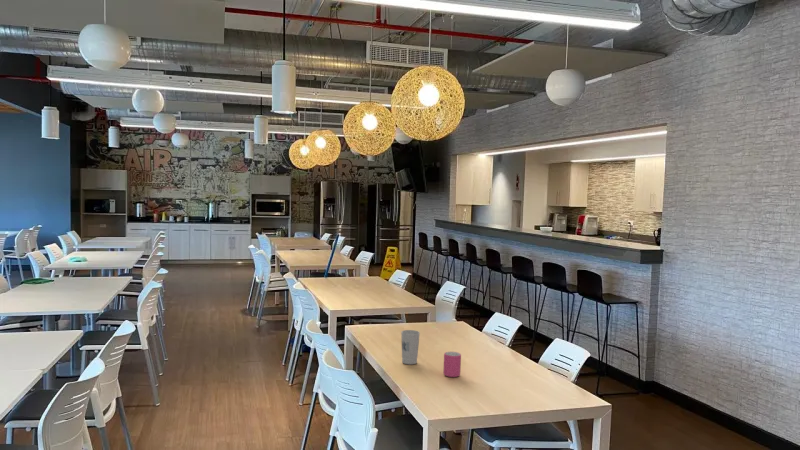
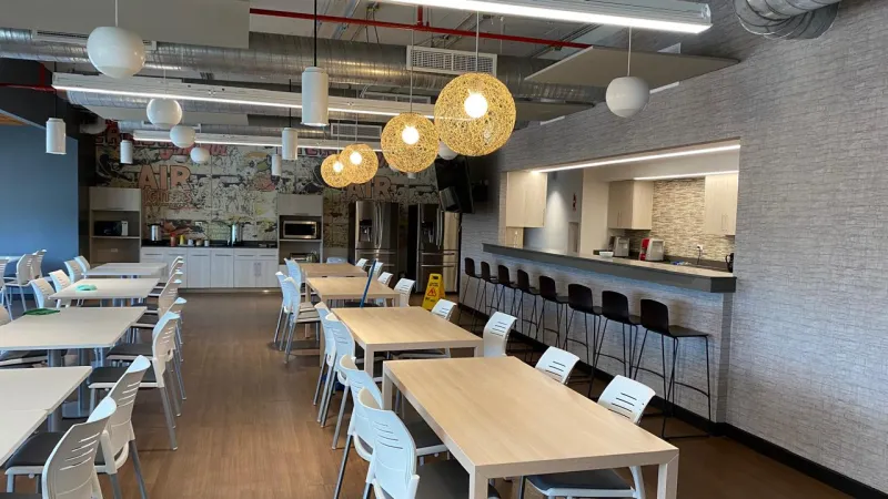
- cup (410, 347)
- mug (450, 363)
